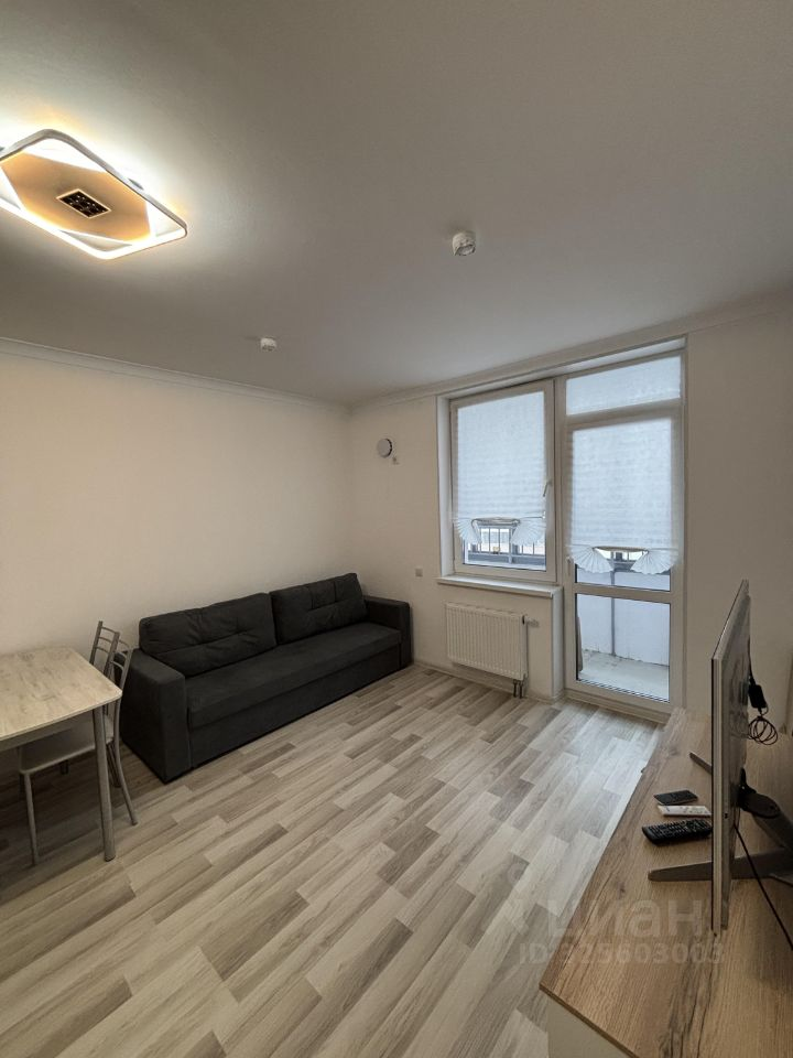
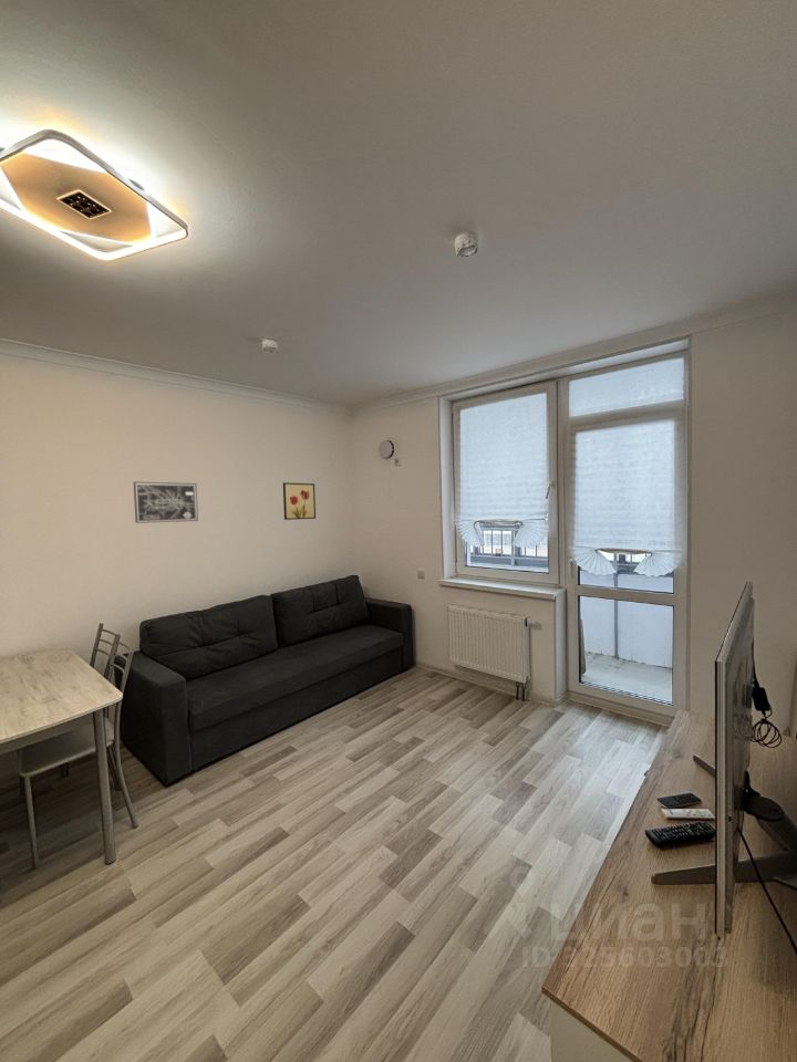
+ wall art (167, 502)
+ wall art (299, 501)
